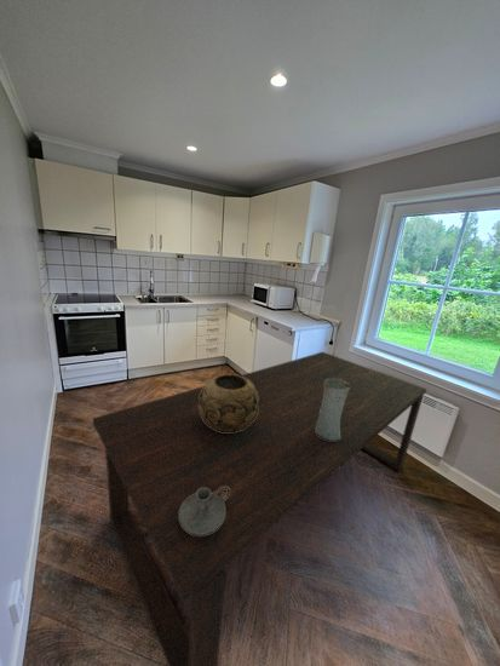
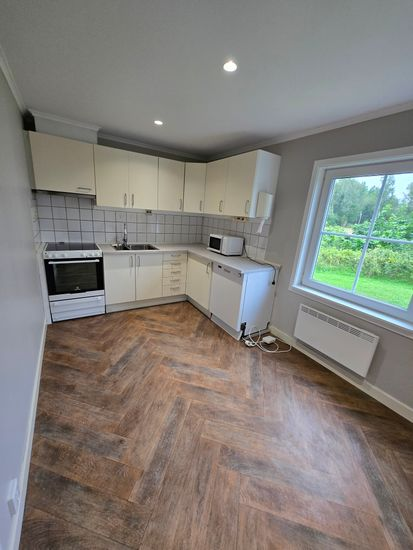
- decorative bowl (229, 402)
- vase (332, 409)
- candle holder (207, 503)
- dining table (287, 446)
